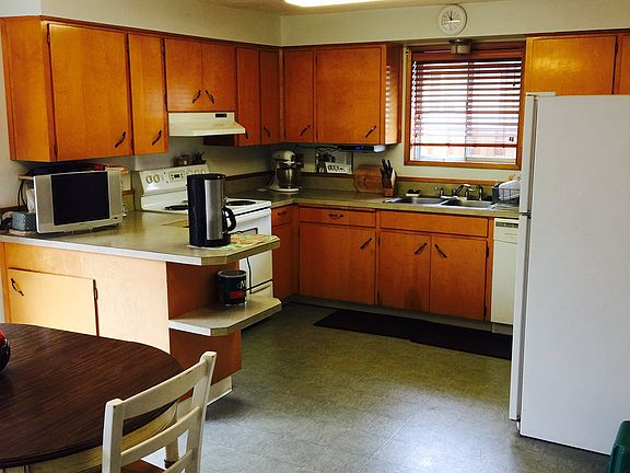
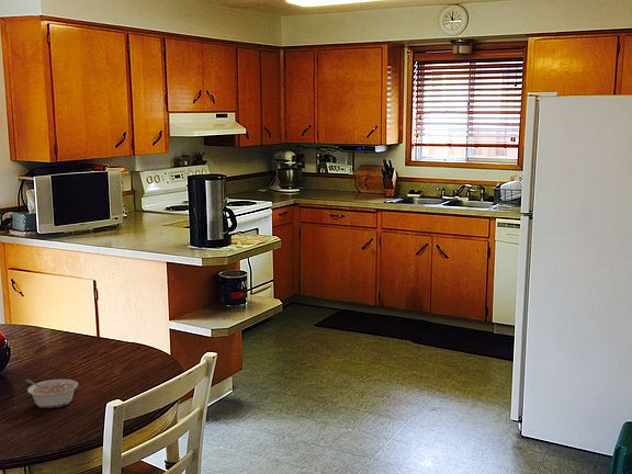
+ legume (50, 393)
